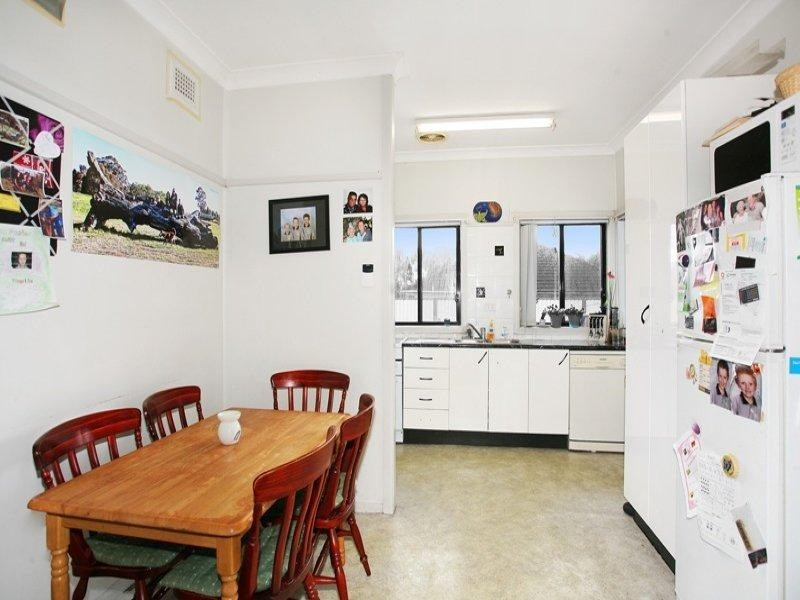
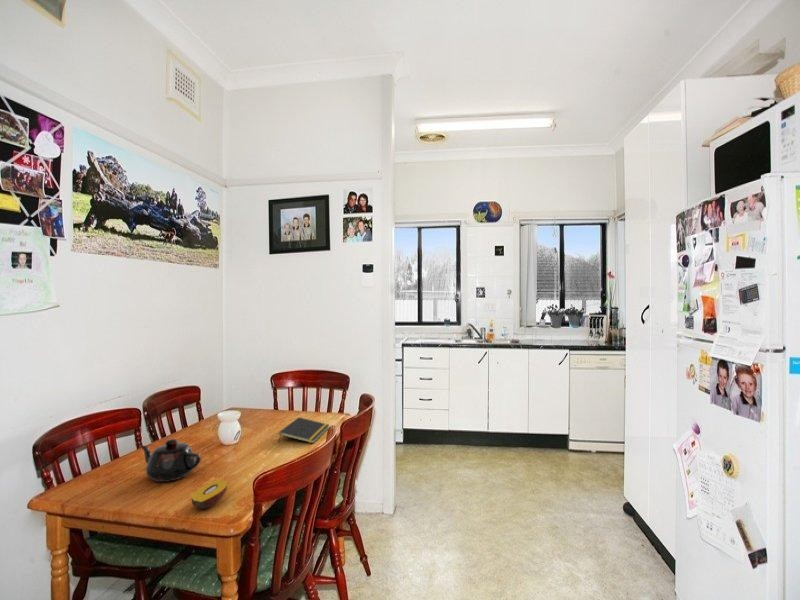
+ notepad (305, 429)
+ teapot (169, 457)
+ fruit (209, 496)
